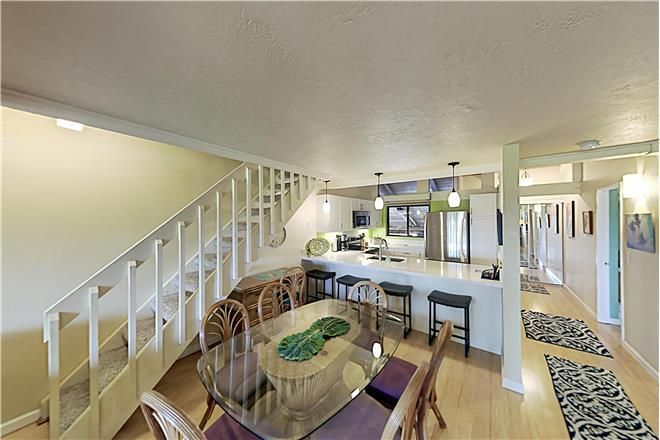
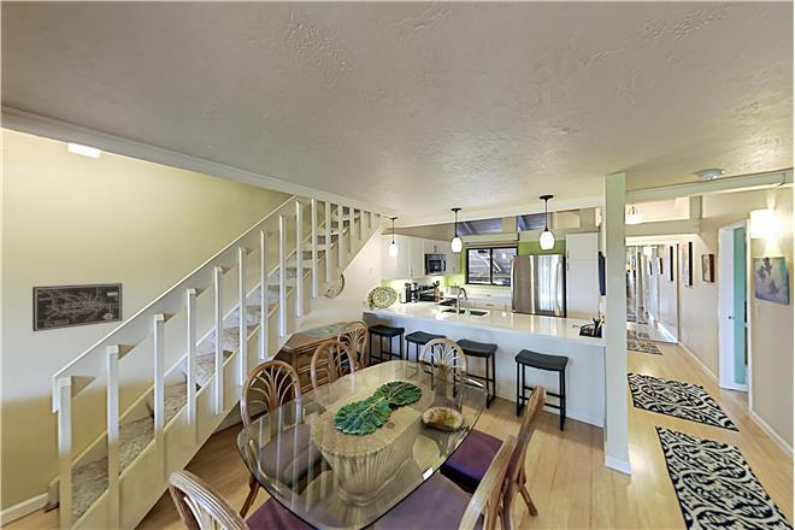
+ wall art (81, 305)
+ salad plate (442, 416)
